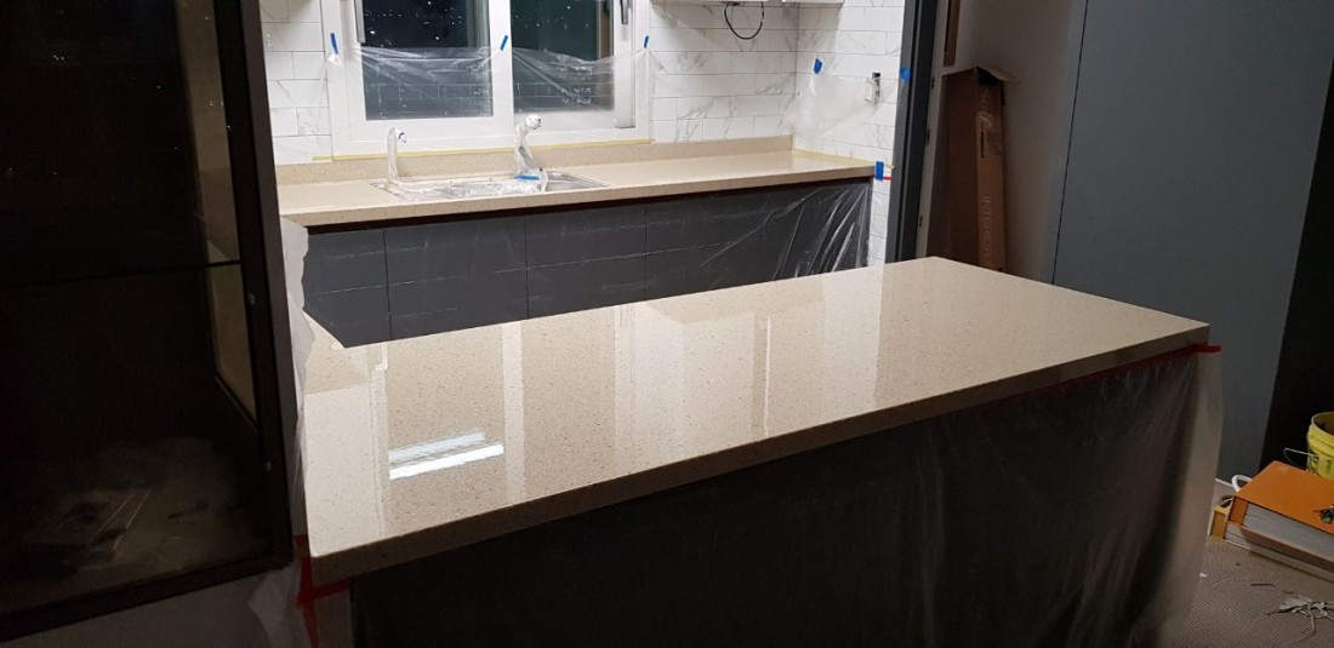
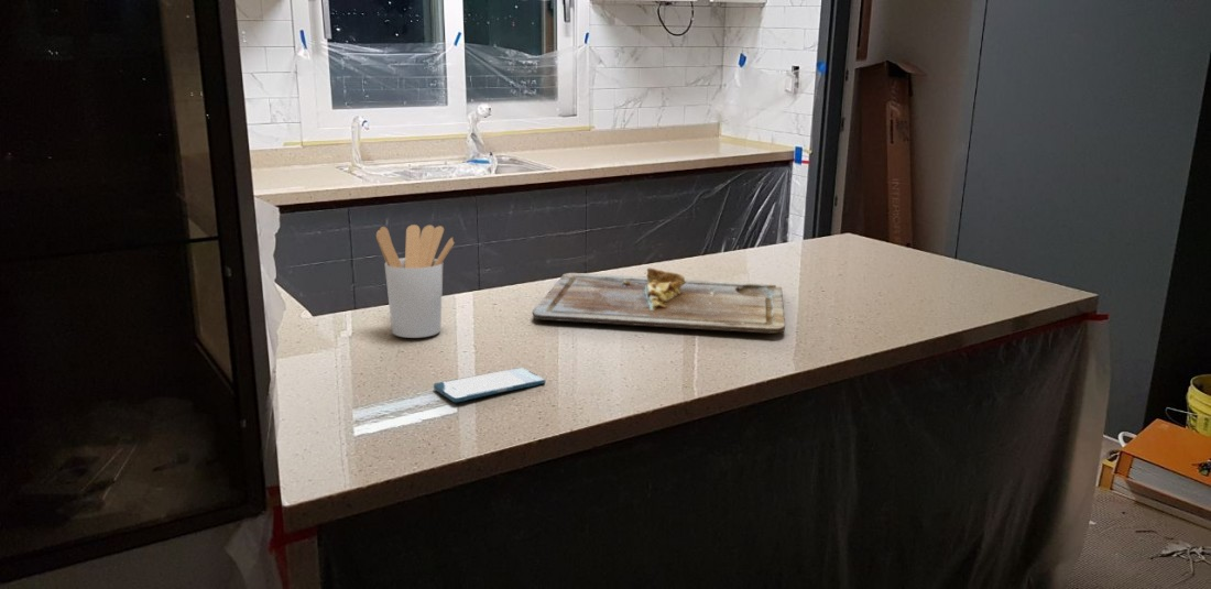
+ smartphone (490, 383)
+ cutting board (663, 291)
+ utensil holder (417, 276)
